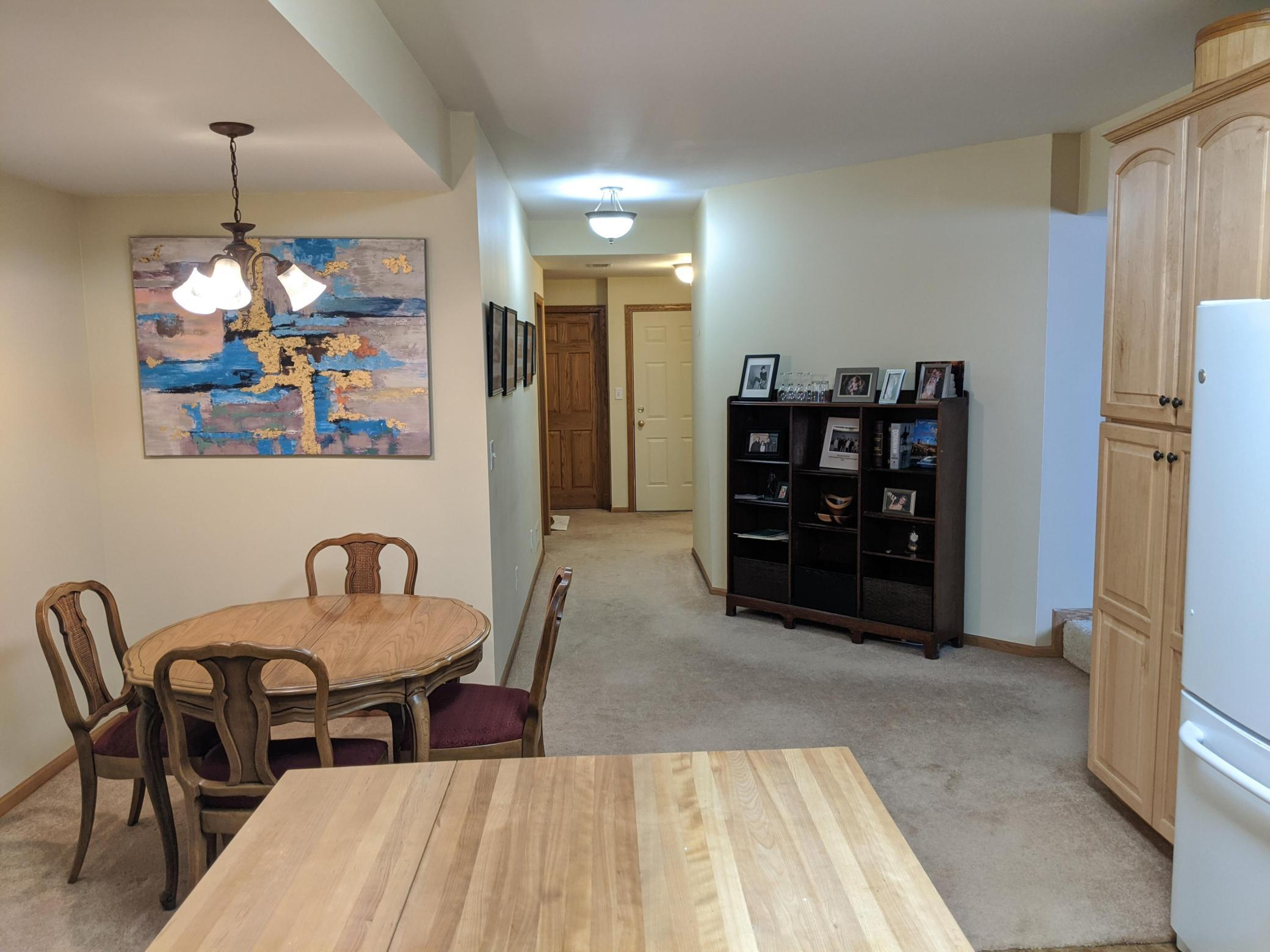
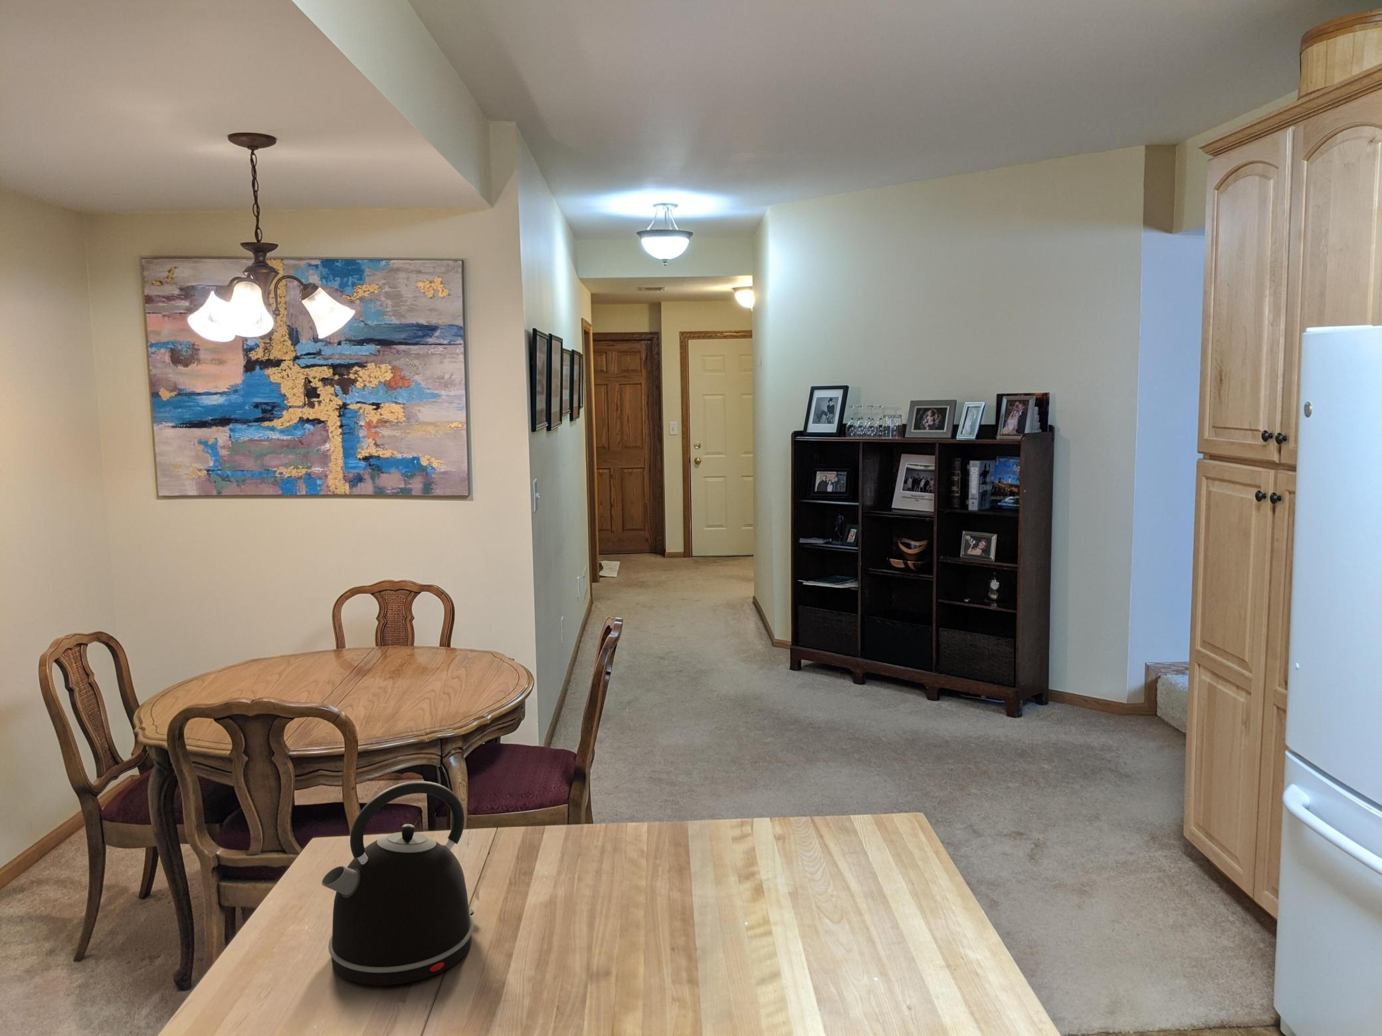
+ kettle (400, 866)
